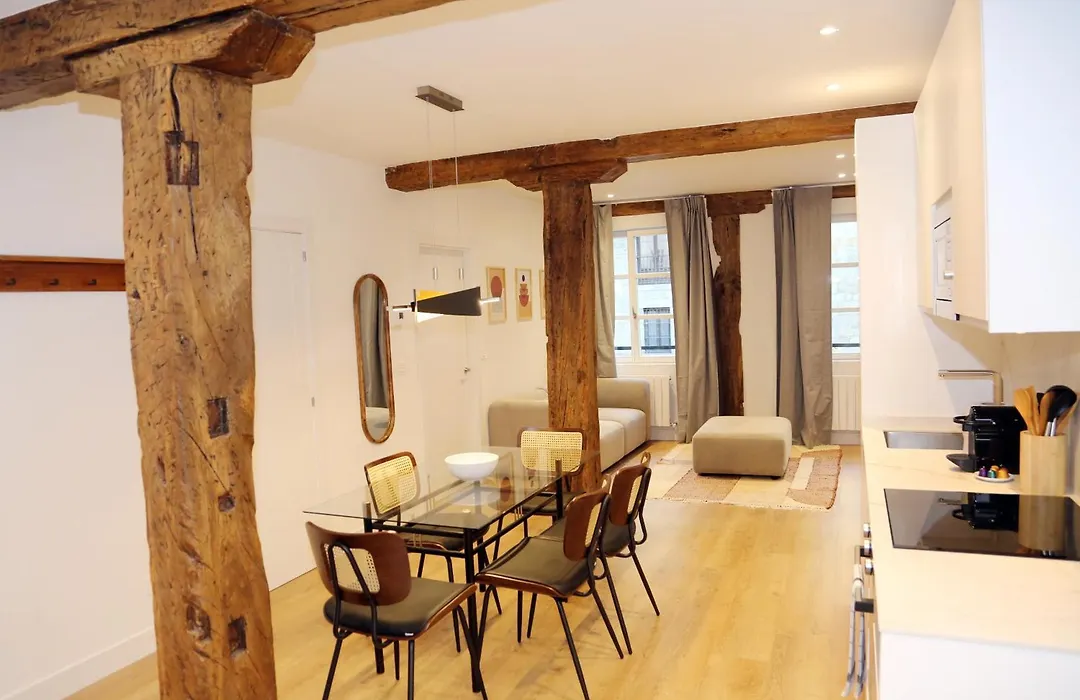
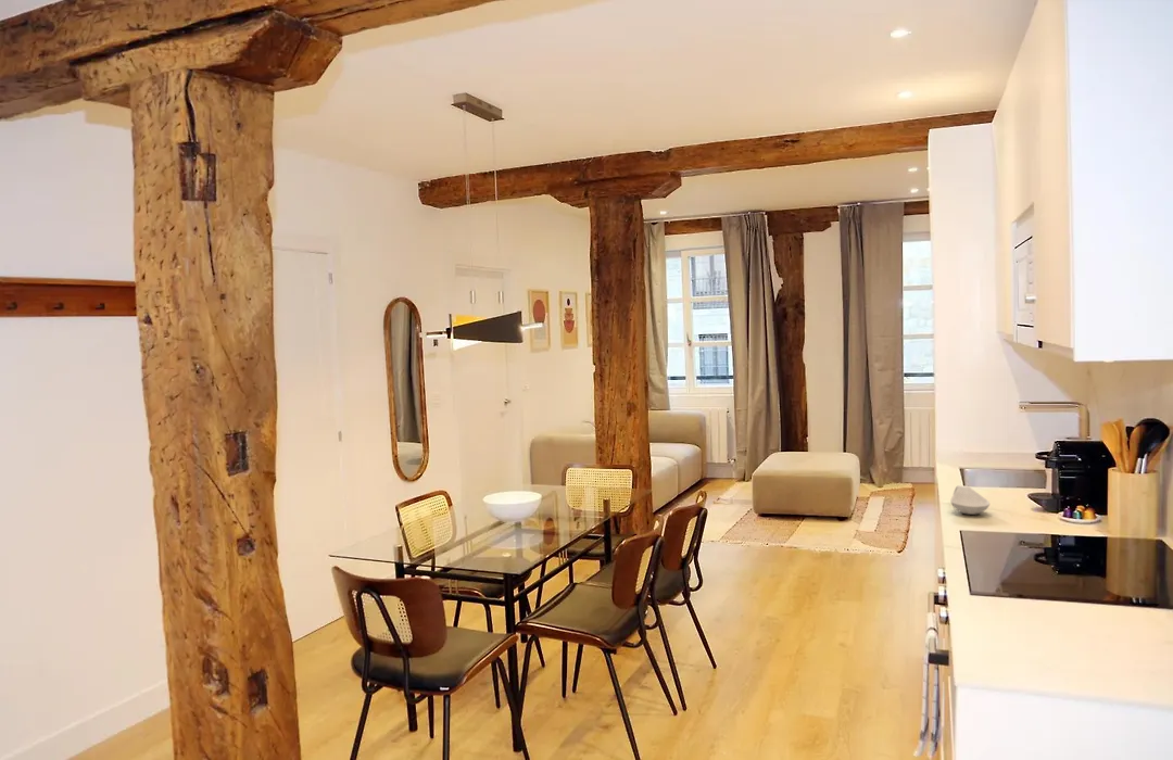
+ spoon rest (966, 498)
